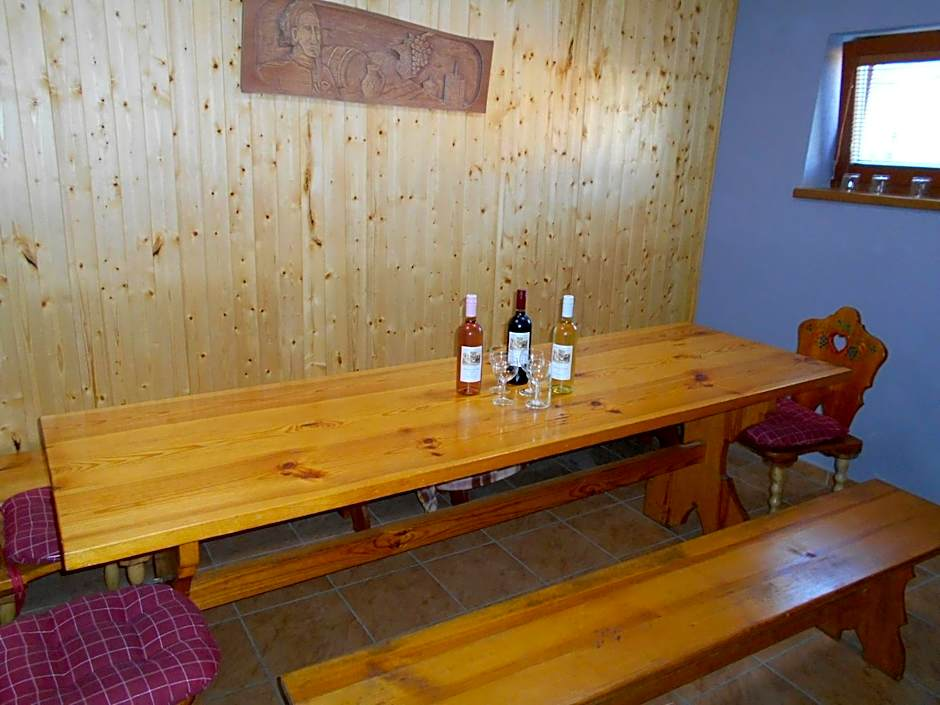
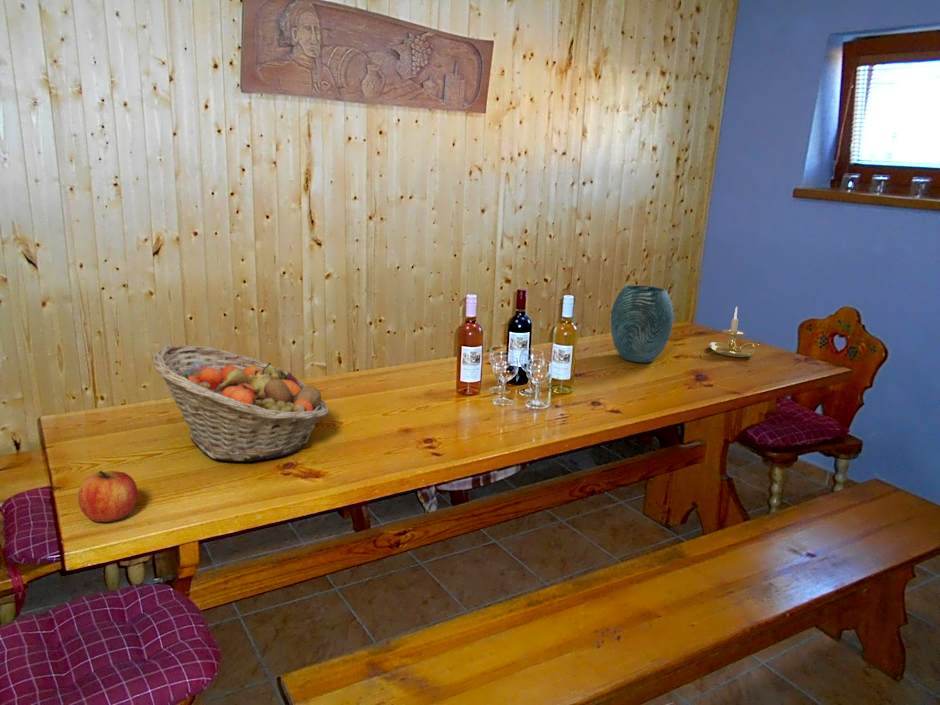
+ fruit basket (242, 395)
+ apple (107, 492)
+ vase (641, 324)
+ candle holder (736, 330)
